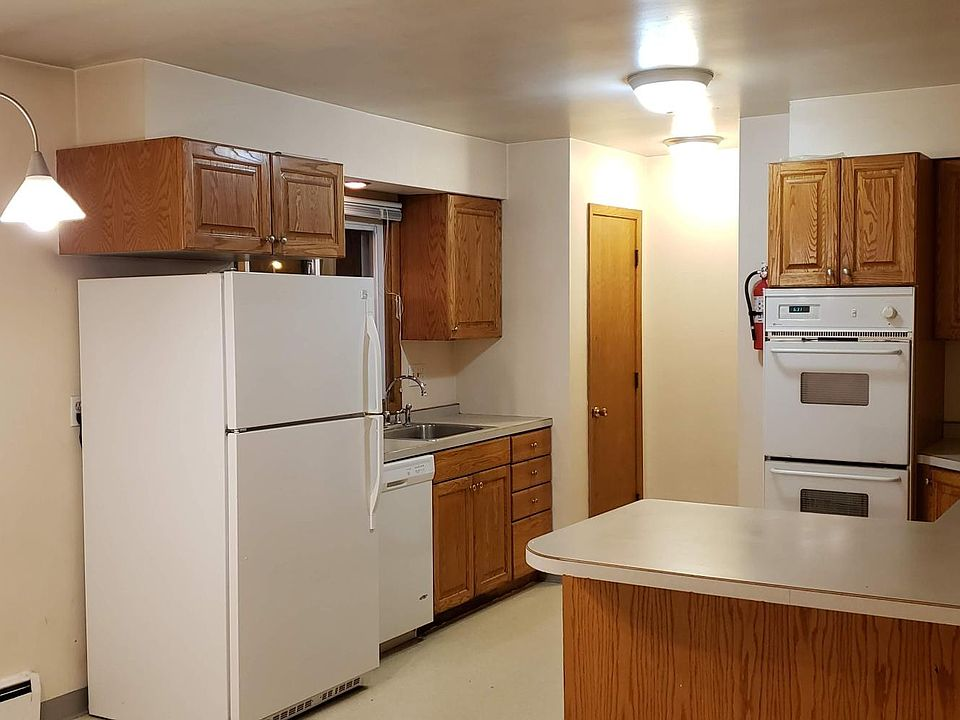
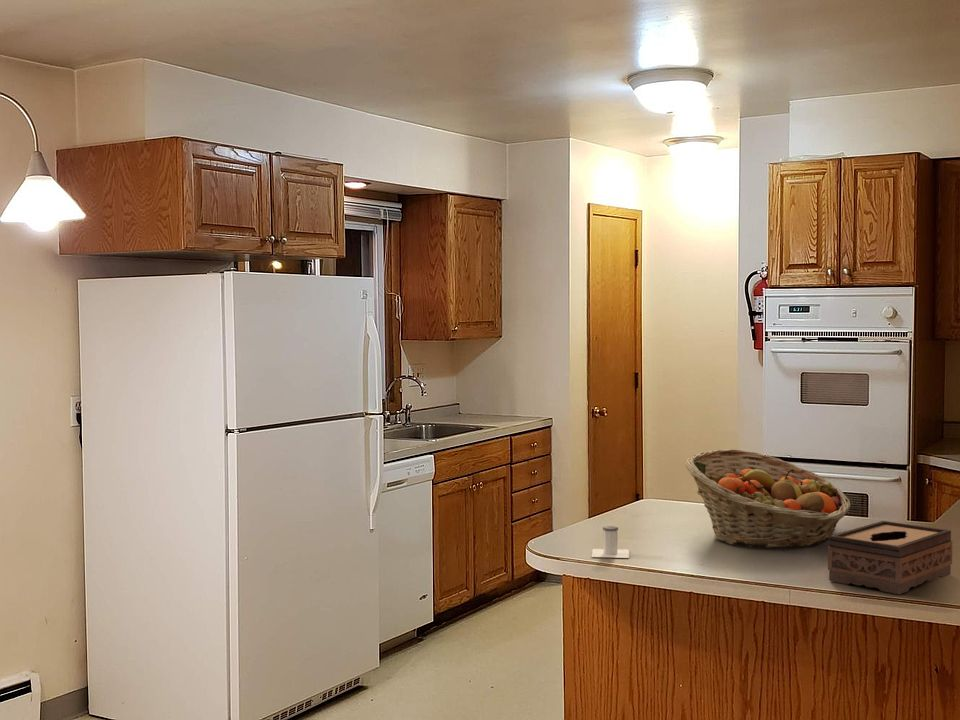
+ salt shaker (610, 540)
+ tissue box (890, 555)
+ fruit basket (766, 496)
